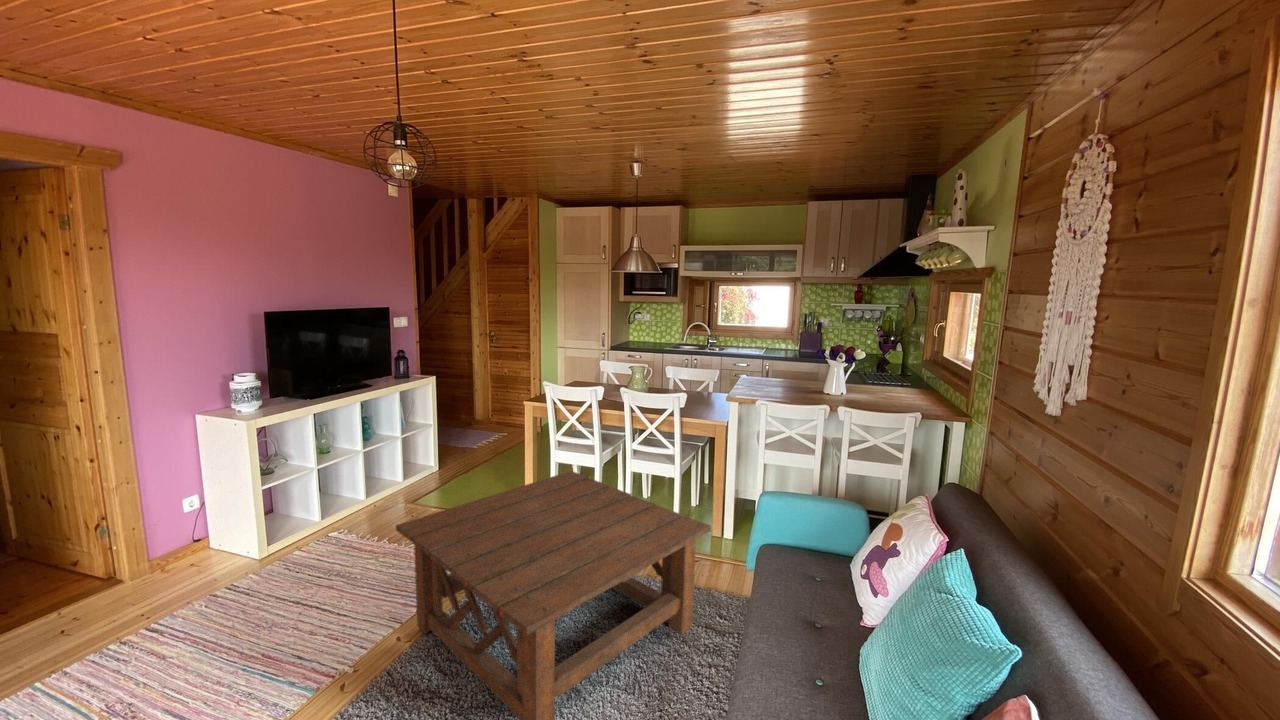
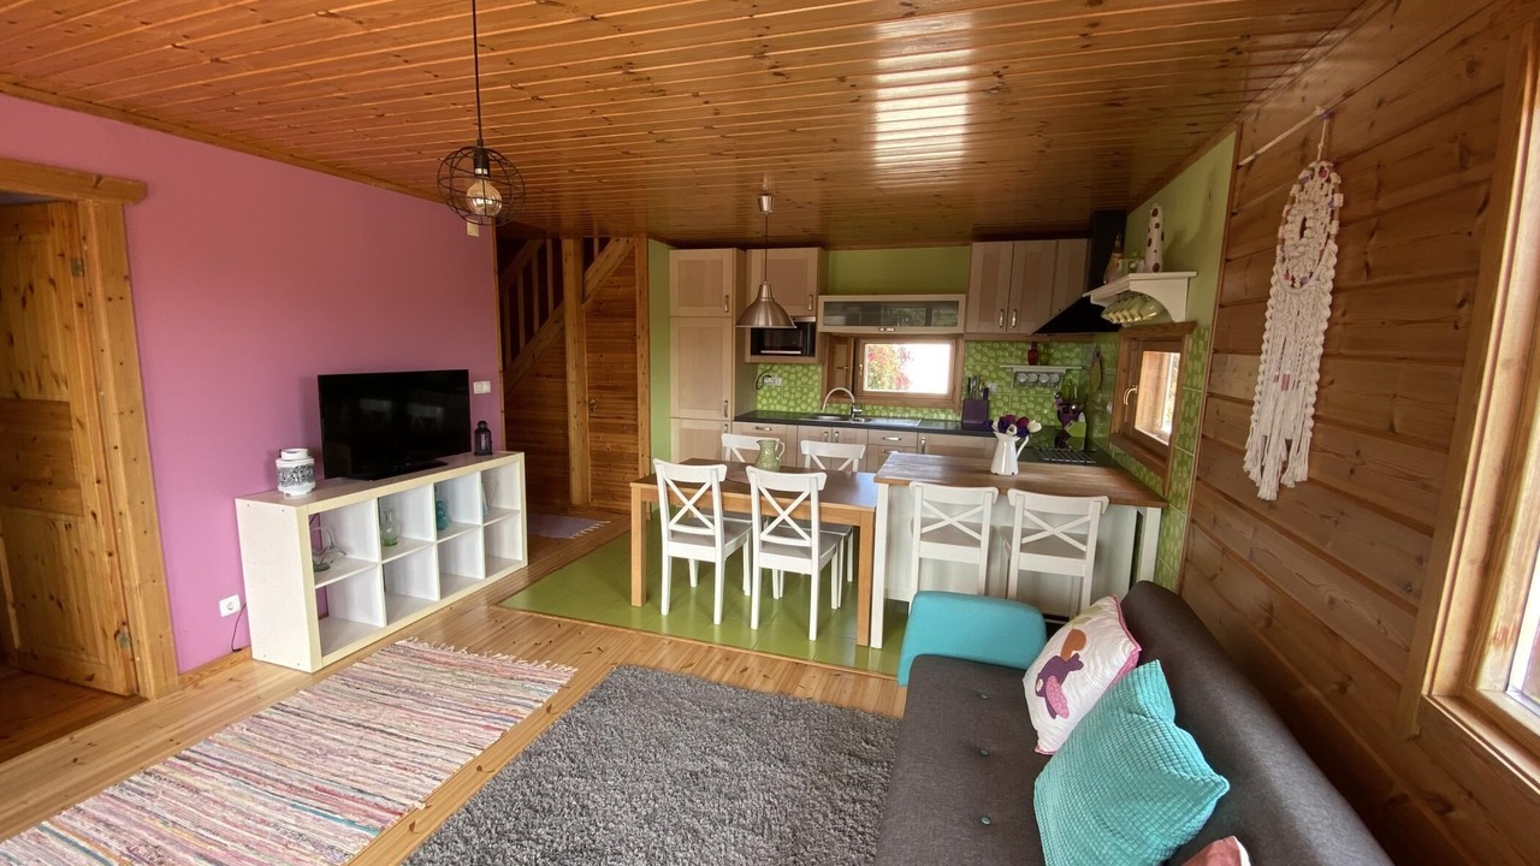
- coffee table (555, 576)
